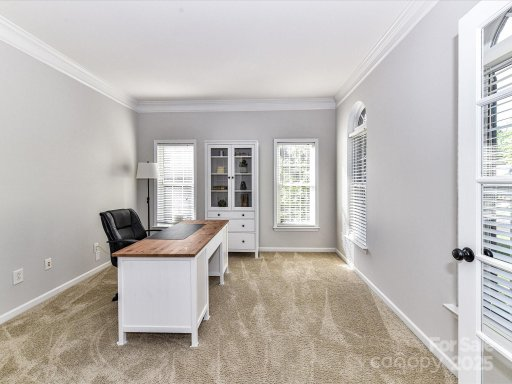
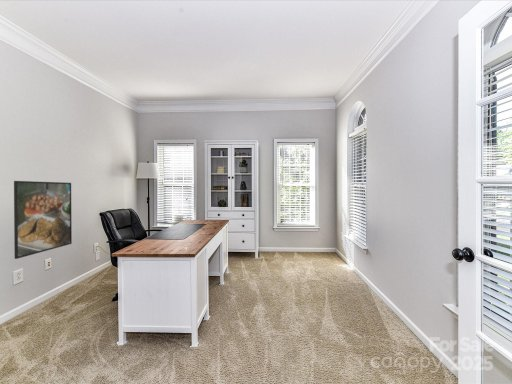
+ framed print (46, 216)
